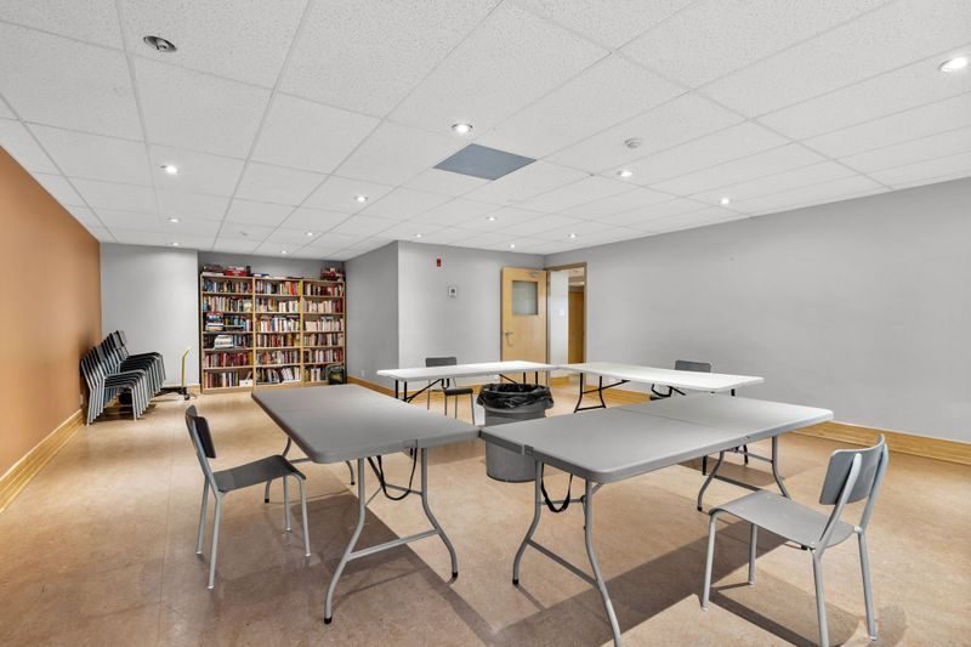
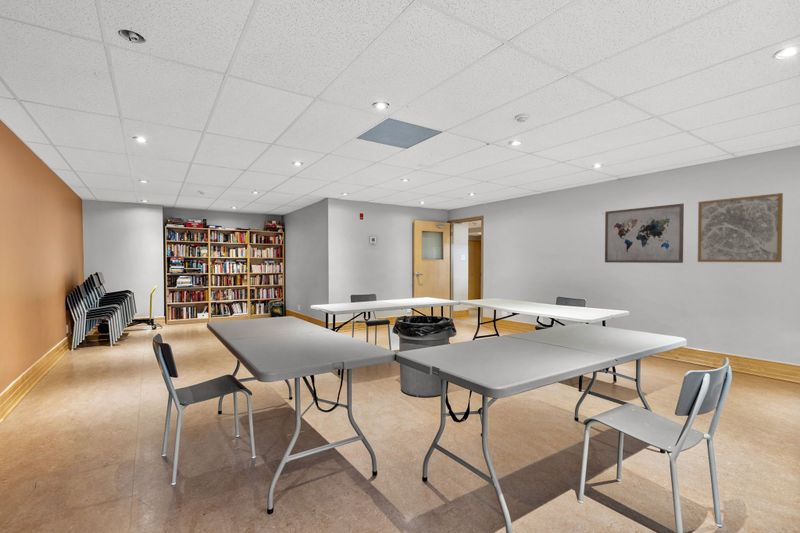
+ wall art (641, 235)
+ wall art (737, 230)
